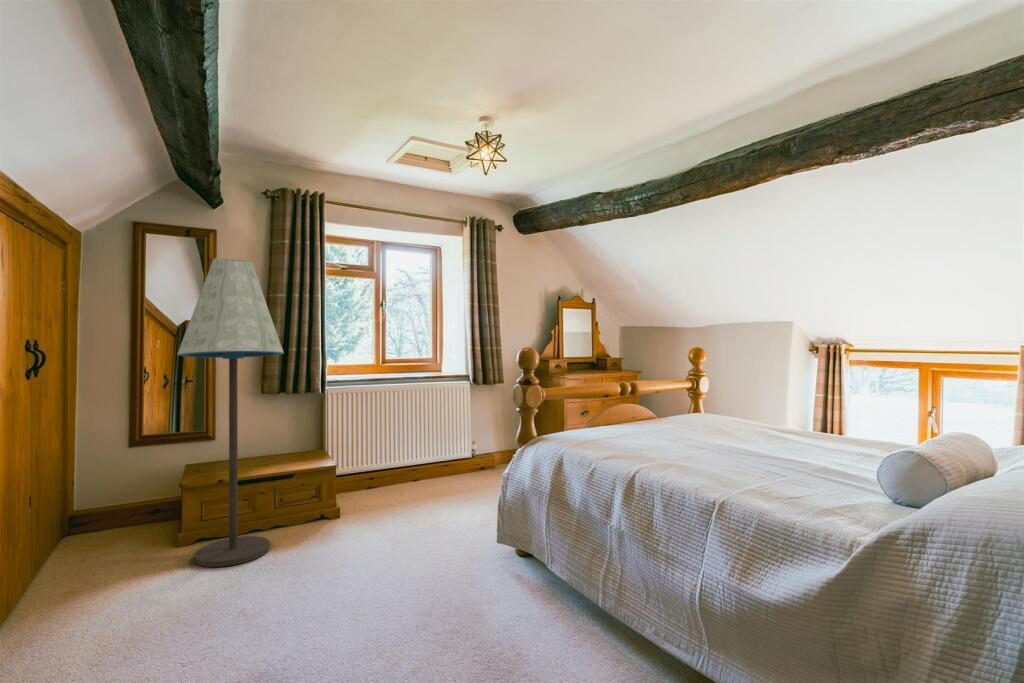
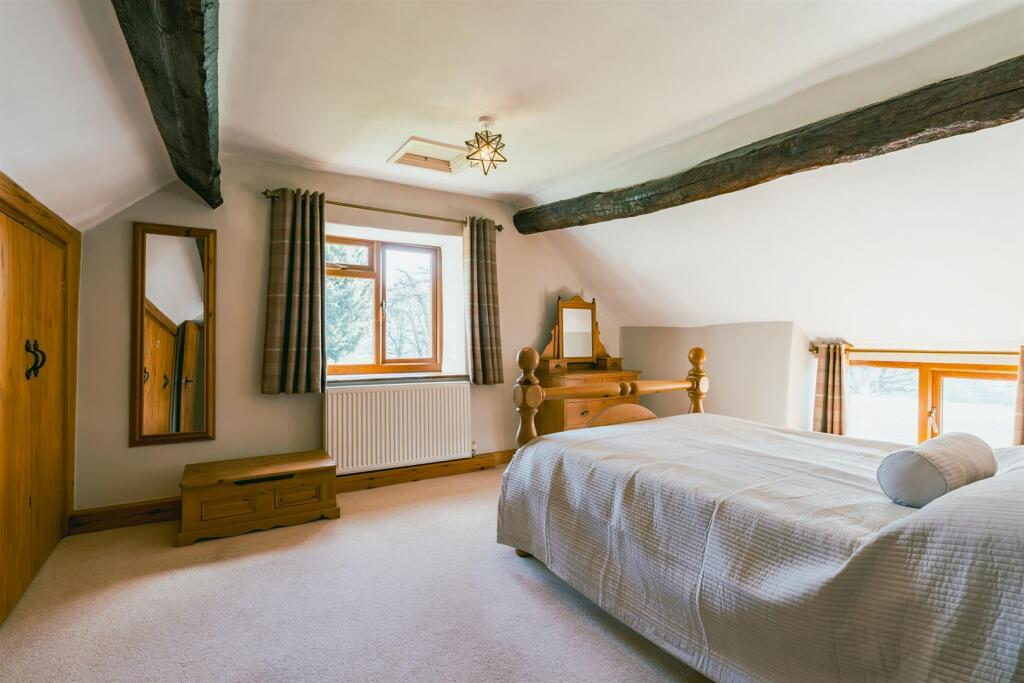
- floor lamp (233, 404)
